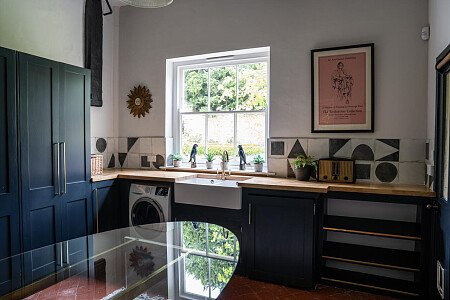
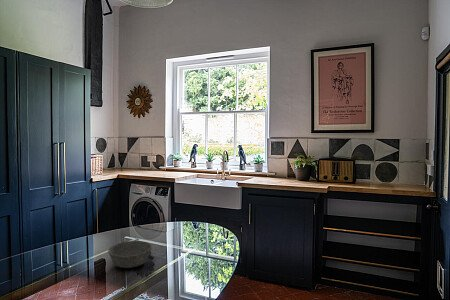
+ bowl (130, 255)
